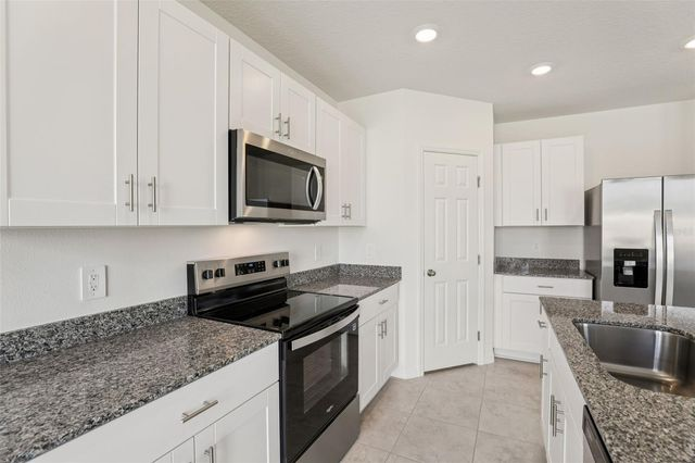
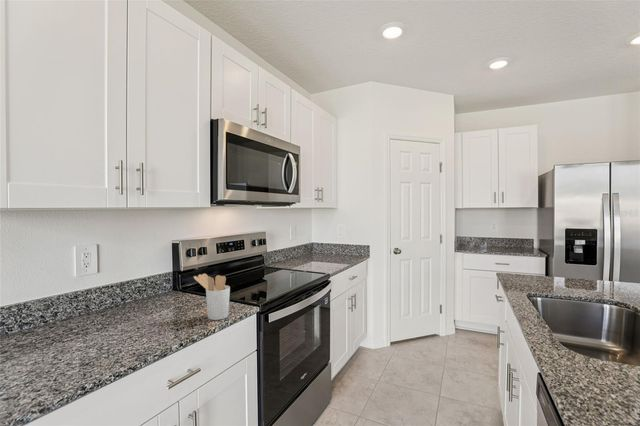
+ utensil holder (212, 294)
